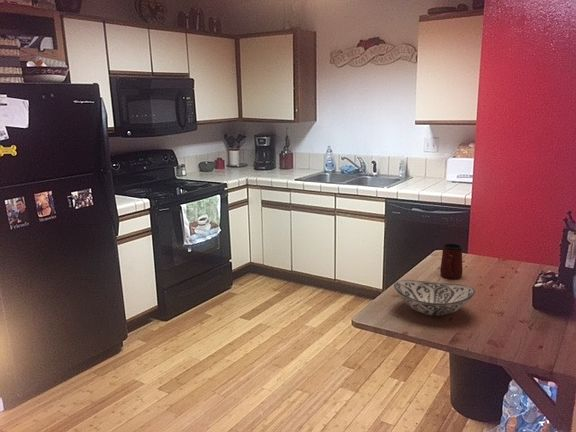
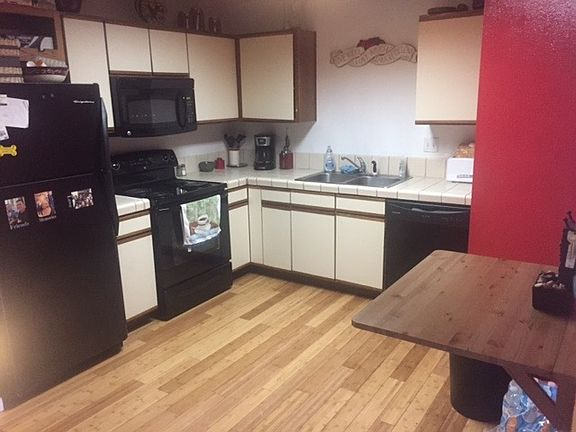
- mug (451, 261)
- decorative bowl (433, 299)
